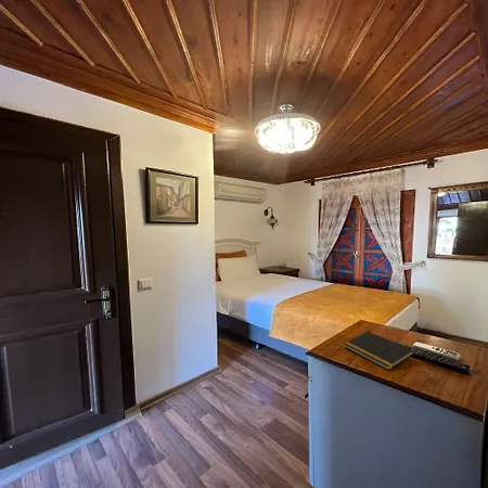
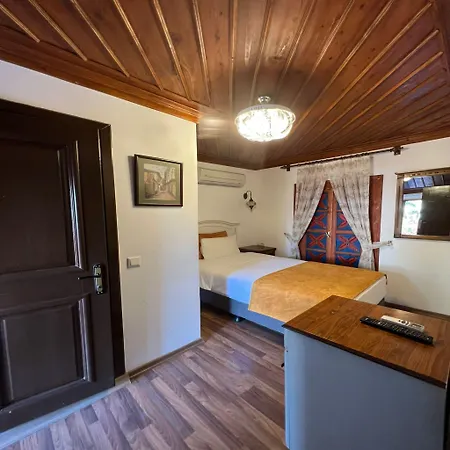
- notepad (376, 348)
